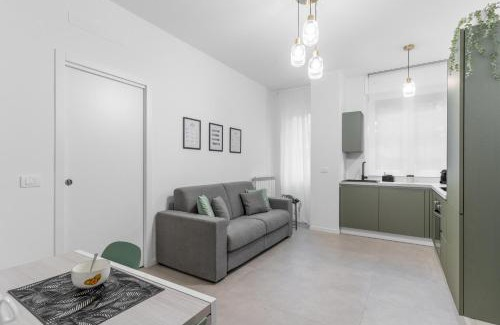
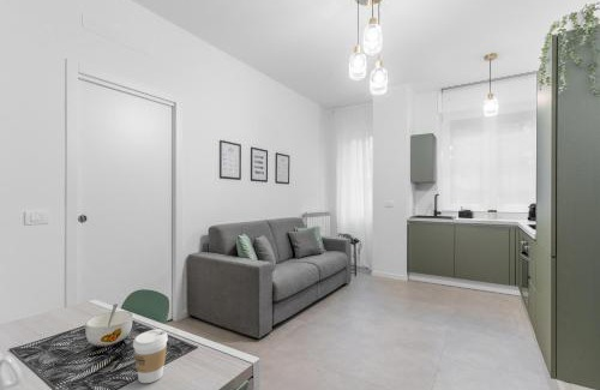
+ coffee cup (150, 355)
